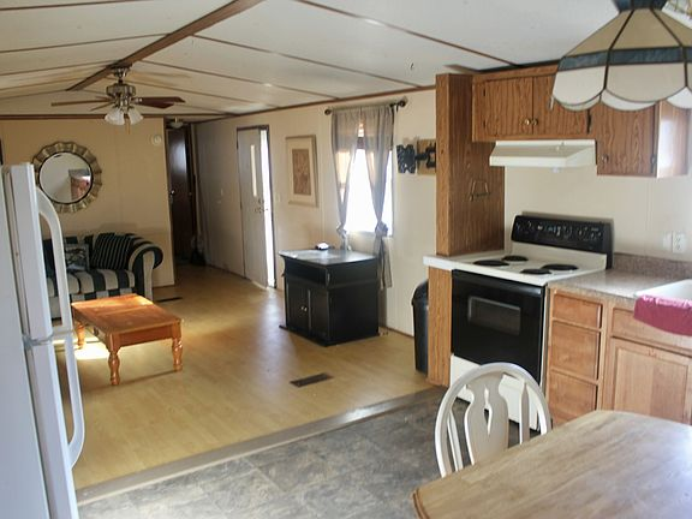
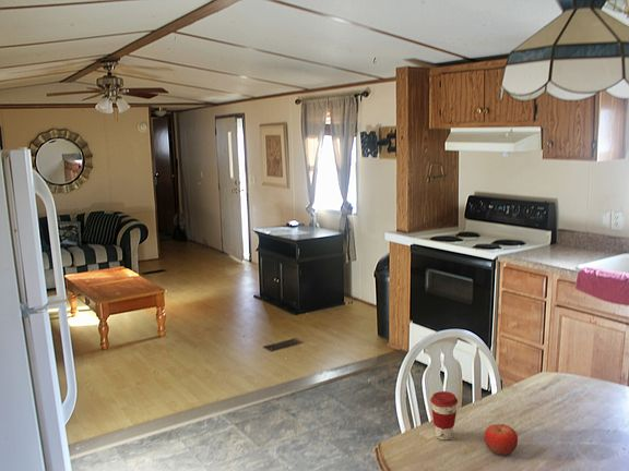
+ coffee cup (443, 415)
+ fruit (500, 437)
